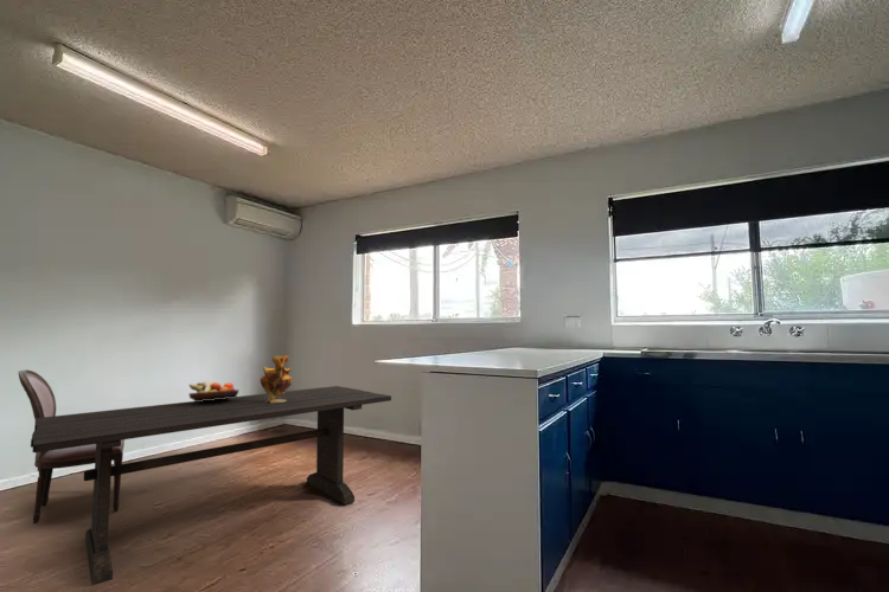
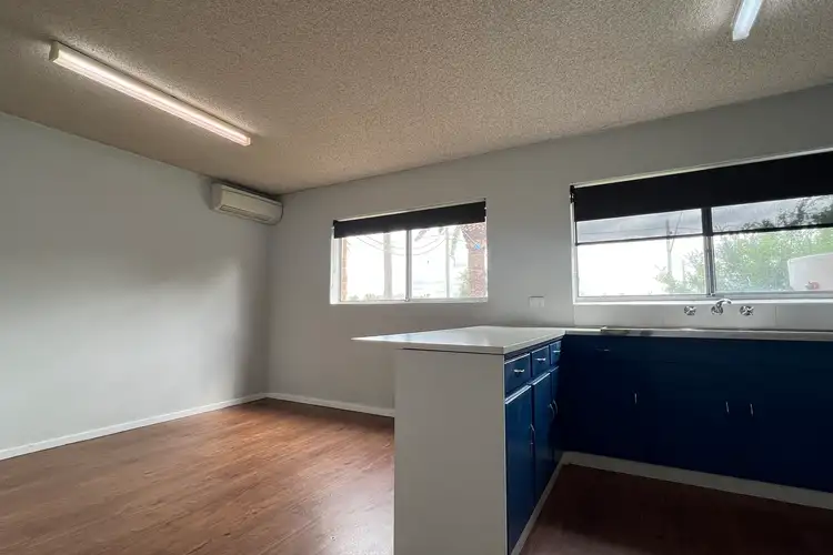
- vase (277, 378)
- fruit bowl (213, 392)
- dining table (234, 452)
- dining chair (84, 445)
